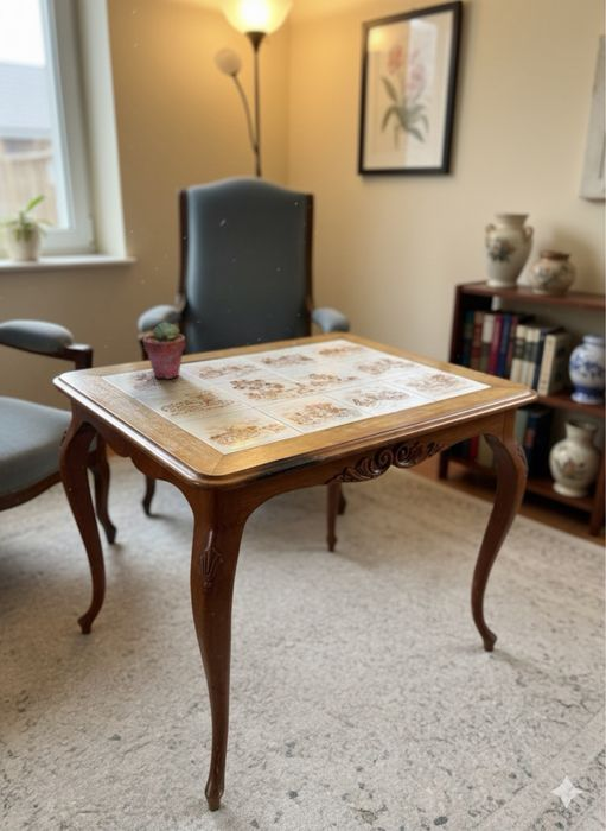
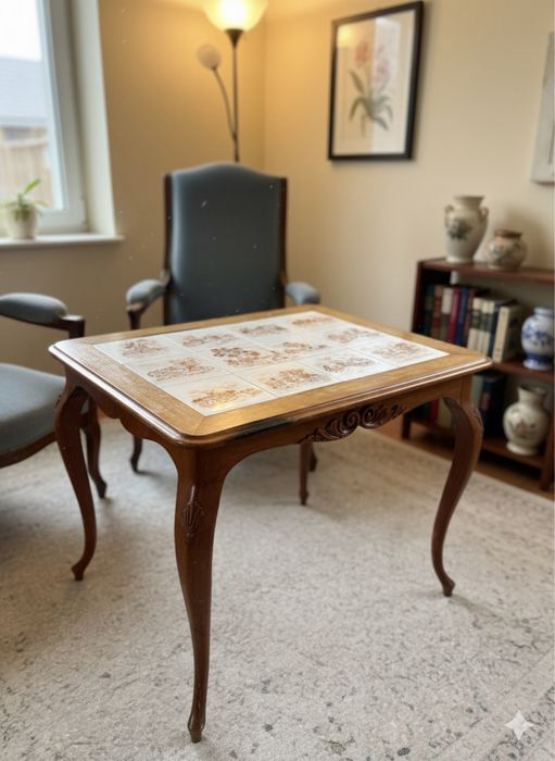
- potted succulent (165, 348)
